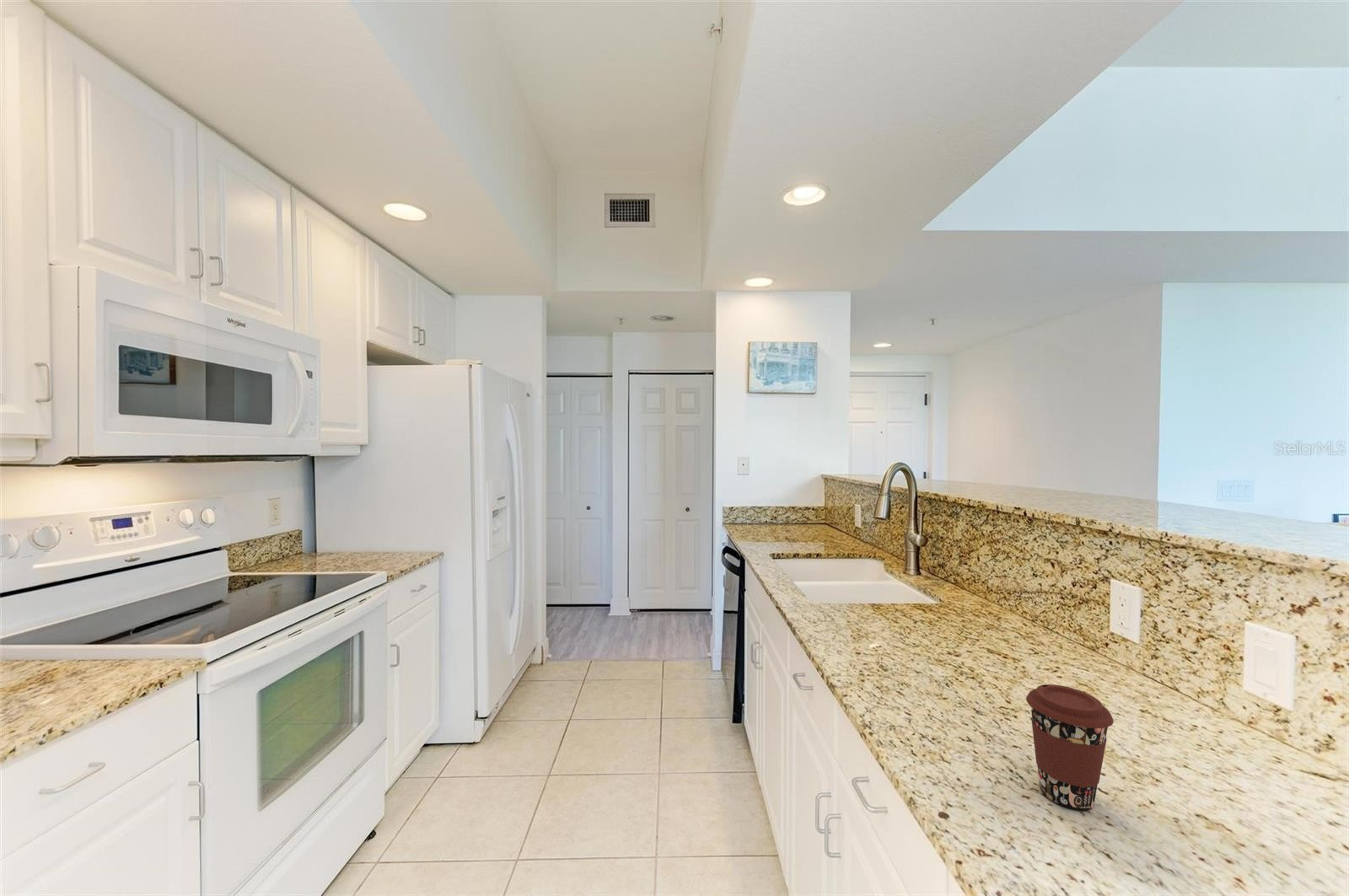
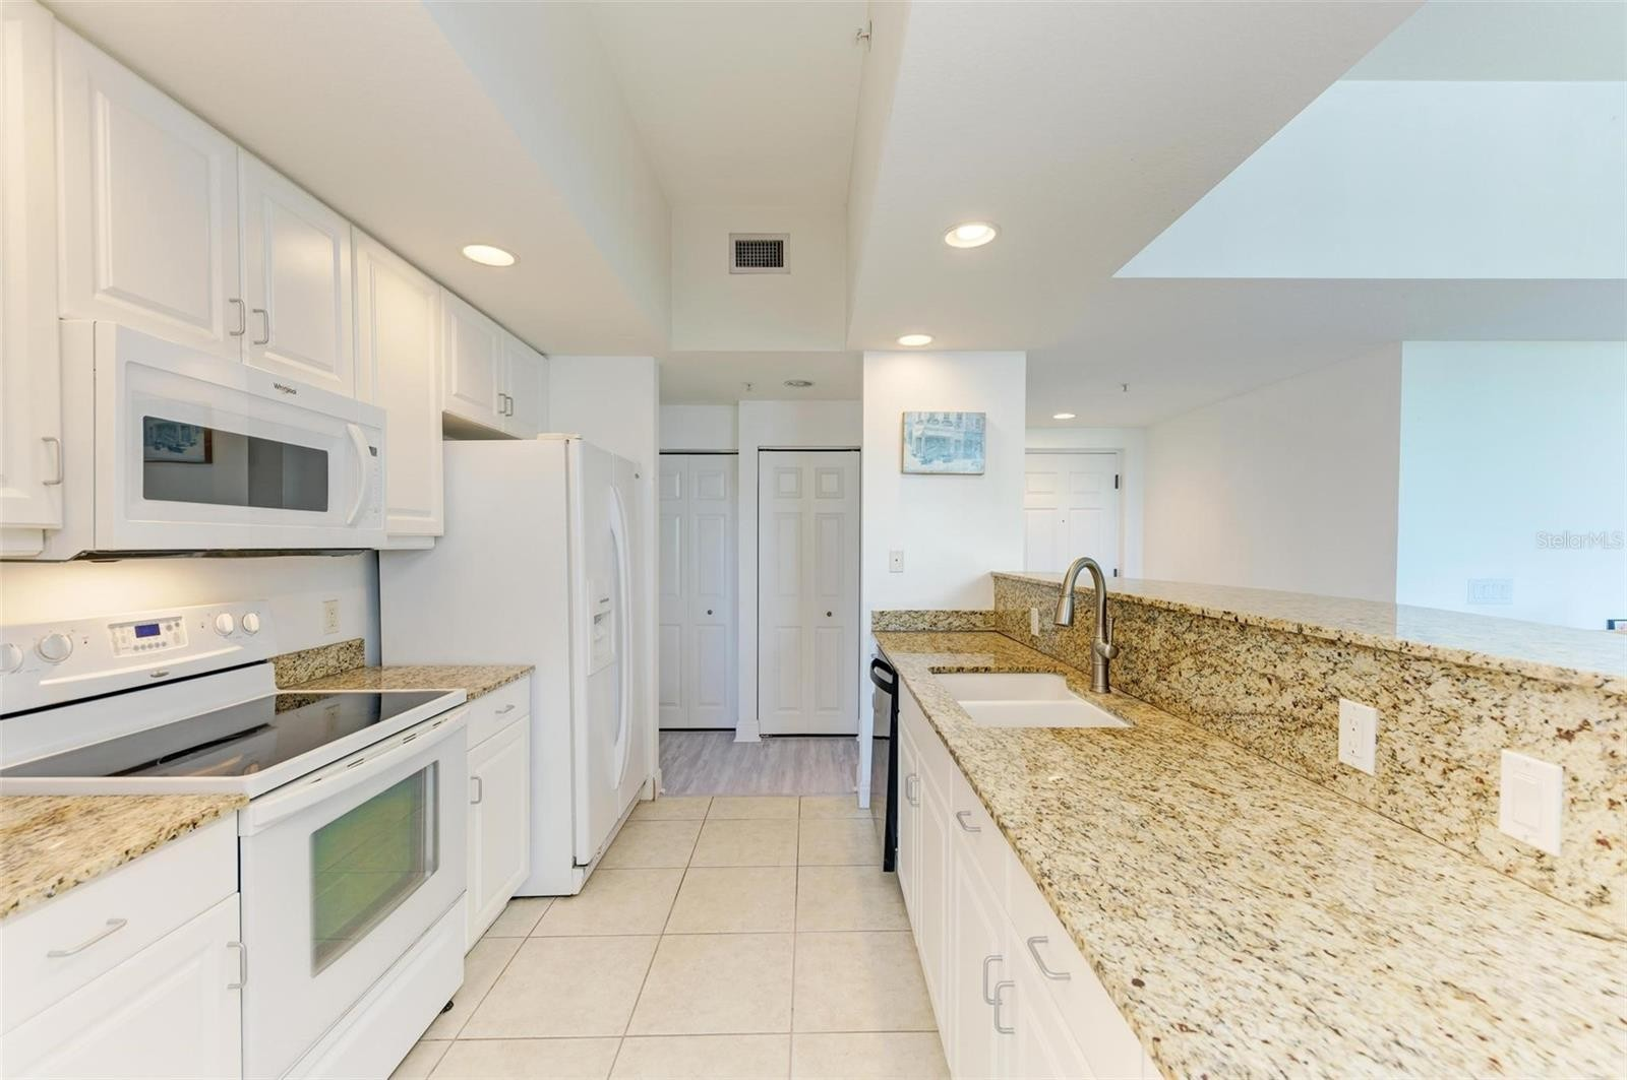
- coffee cup (1067, 746)
